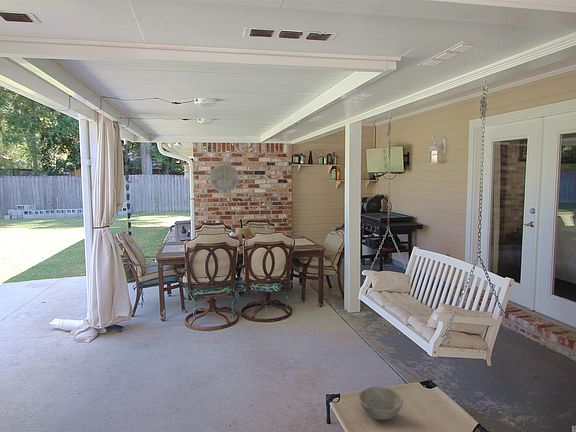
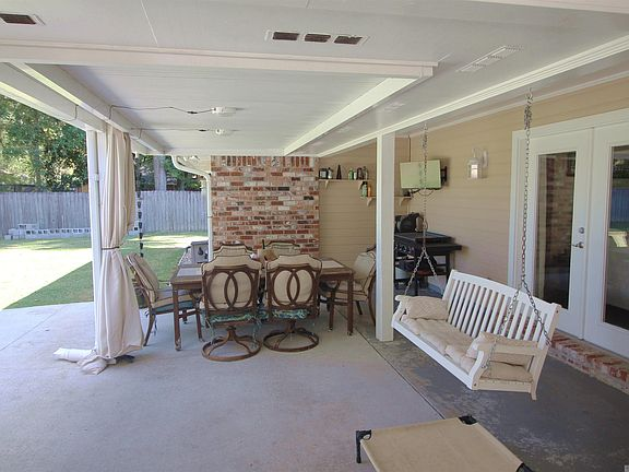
- wall decoration (224, 178)
- bowl (380, 406)
